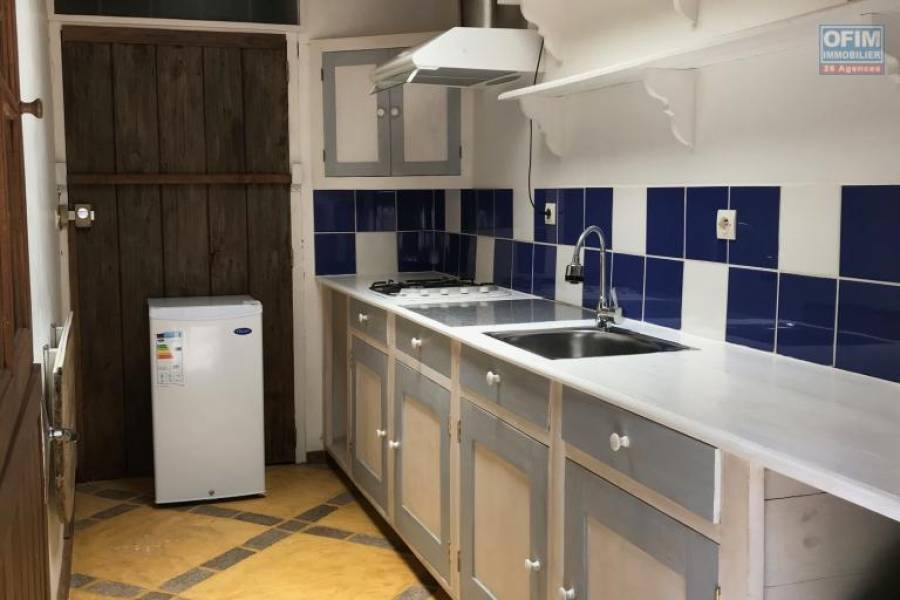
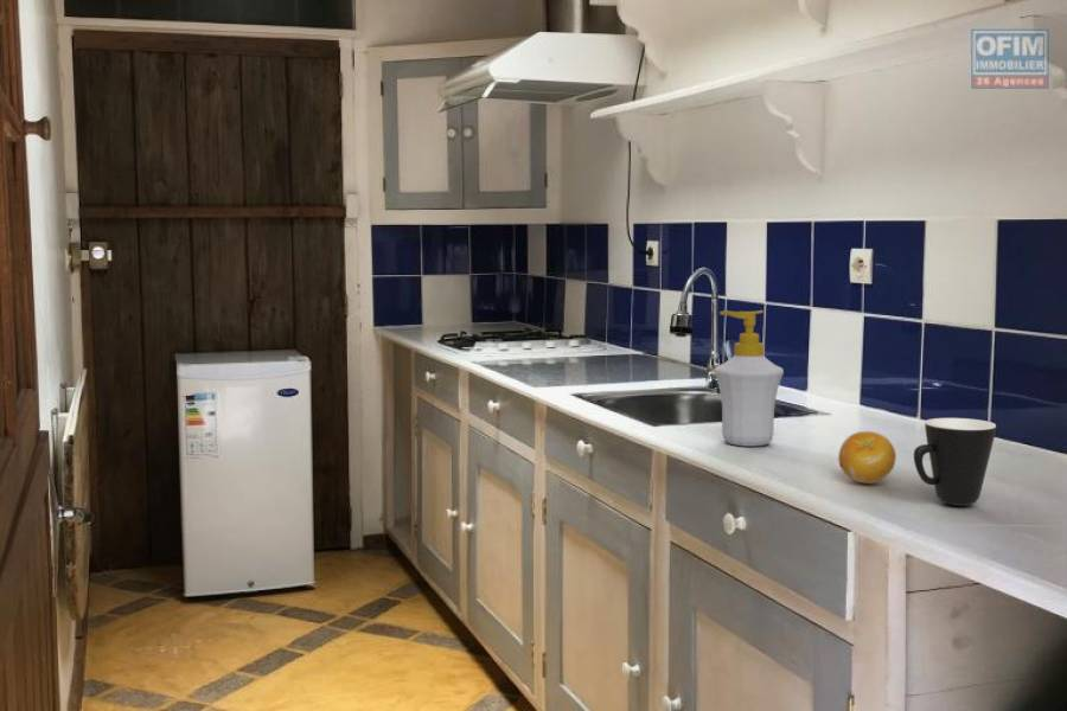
+ soap bottle (748, 377)
+ mug (951, 463)
+ fruit (867, 456)
